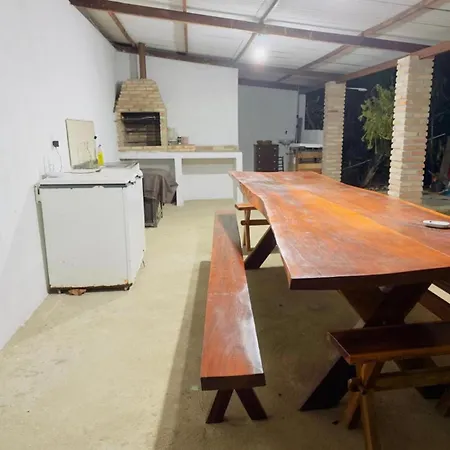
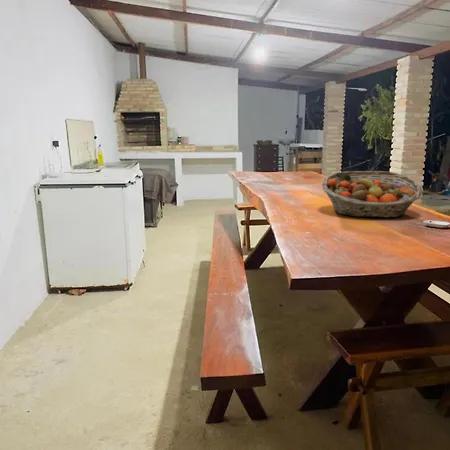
+ fruit basket (369, 193)
